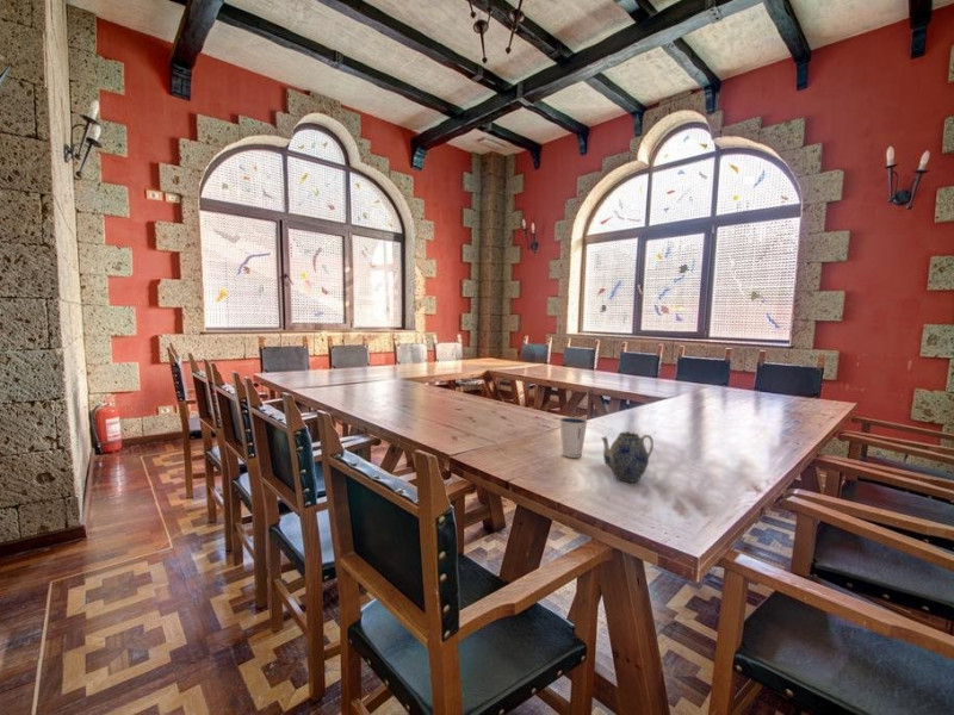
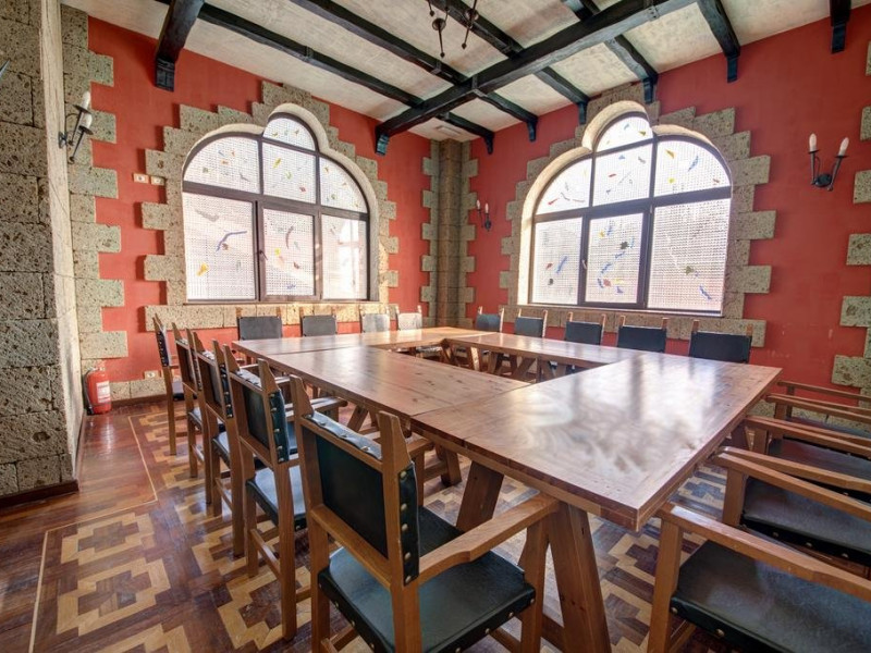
- dixie cup (572, 437)
- teapot (626, 454)
